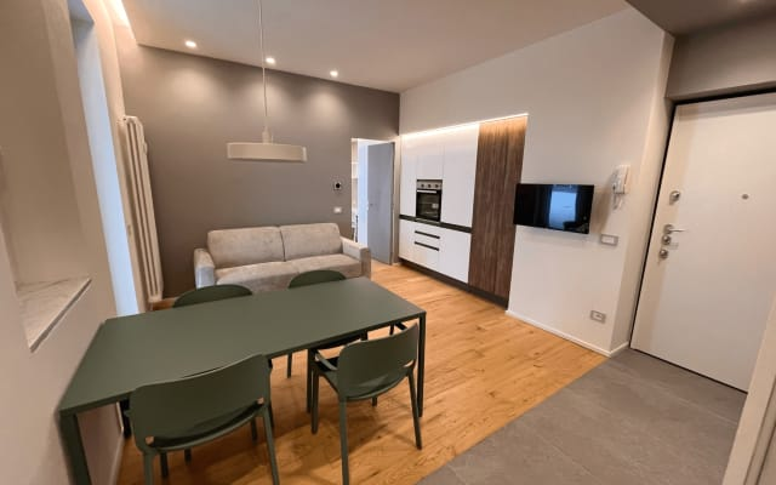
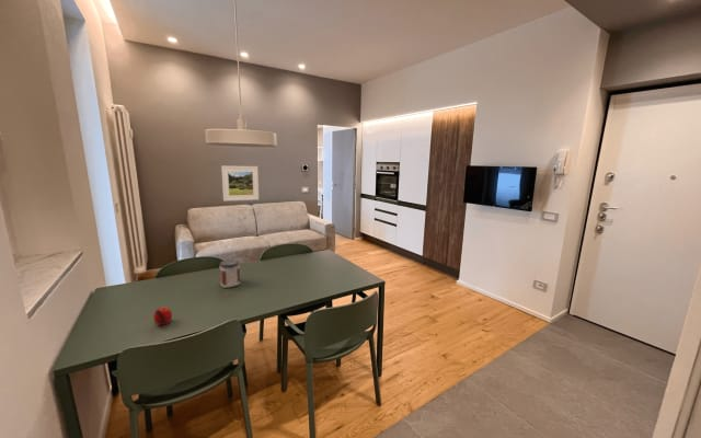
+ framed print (240, 183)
+ jar (229, 273)
+ fruit (162, 315)
